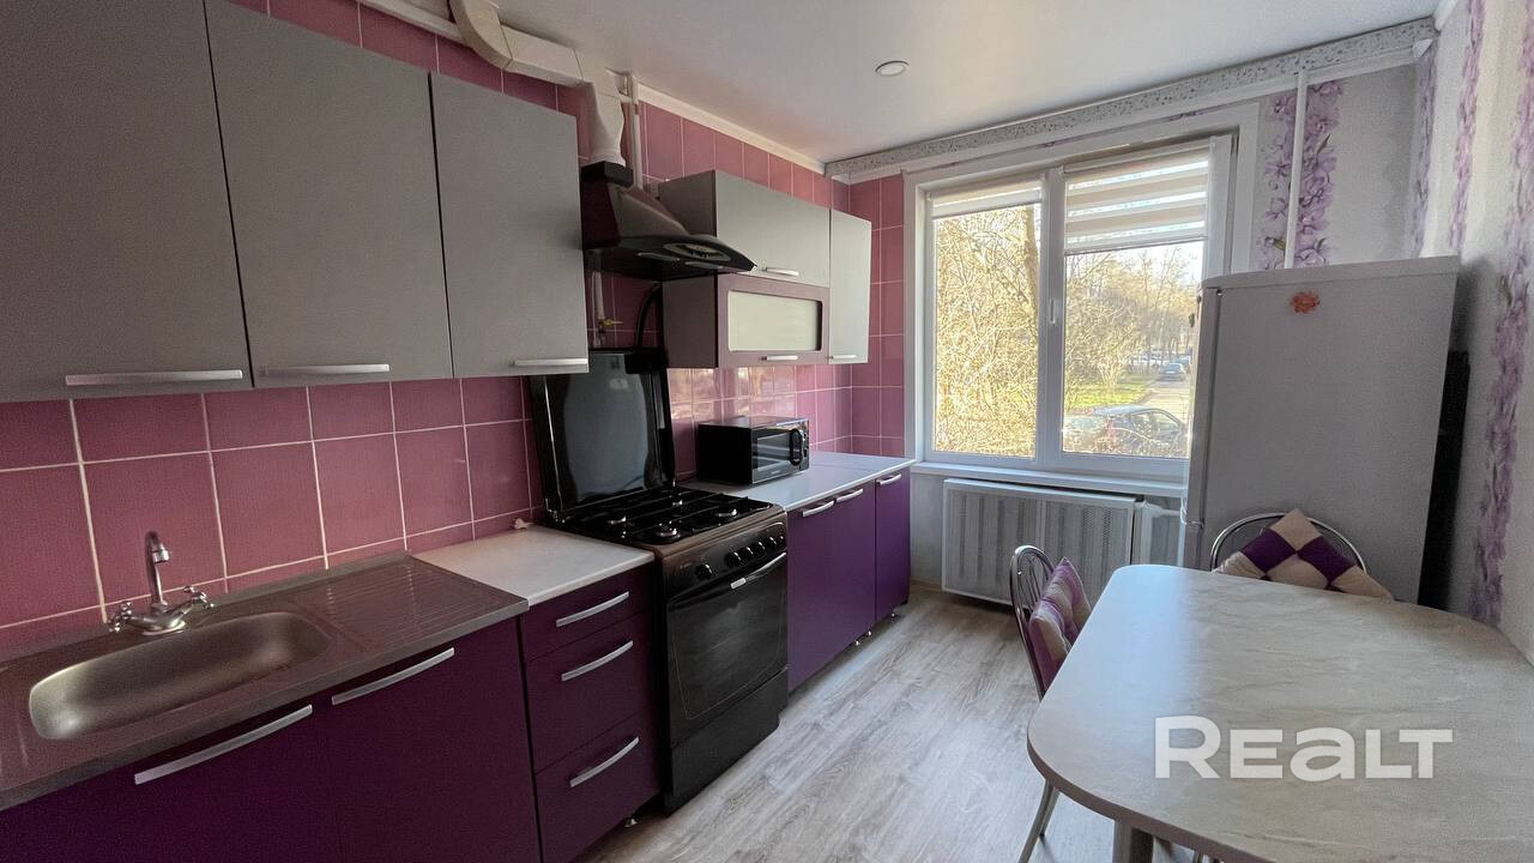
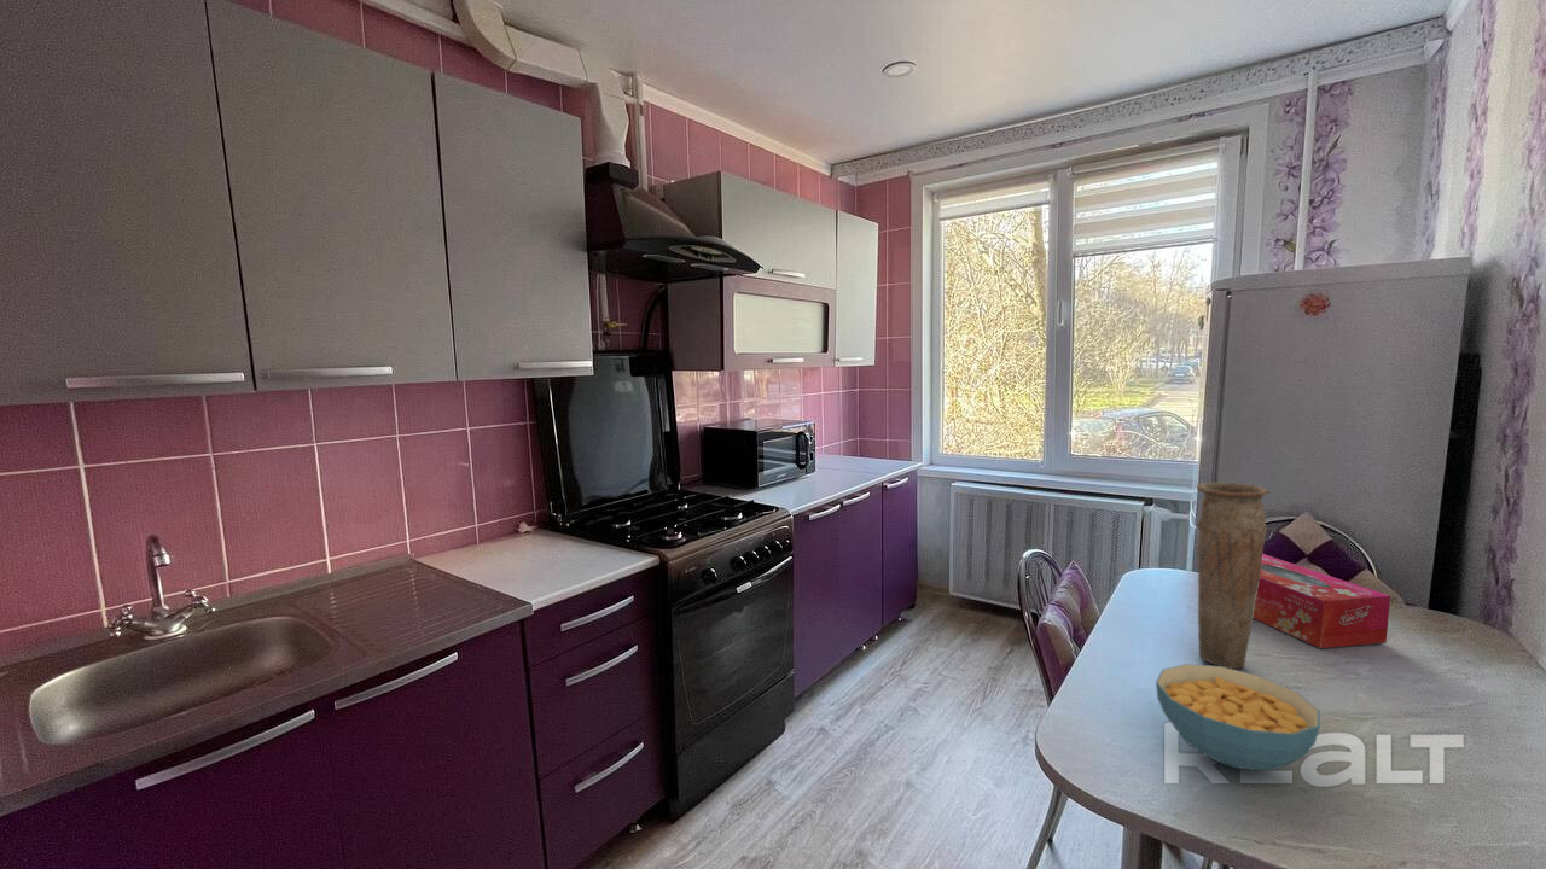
+ cereal bowl (1232, 725)
+ tissue box (1288, 595)
+ vase (1226, 576)
